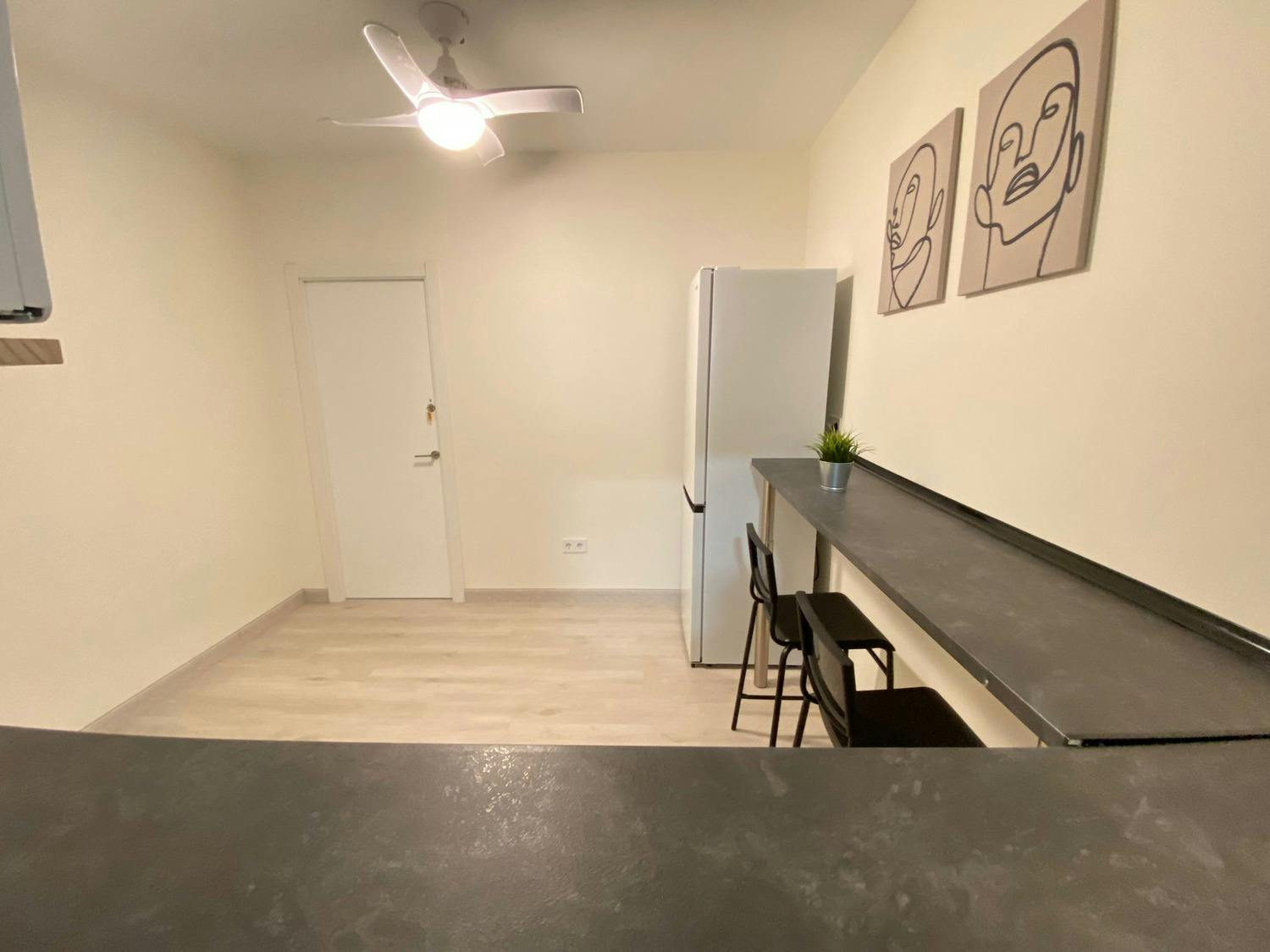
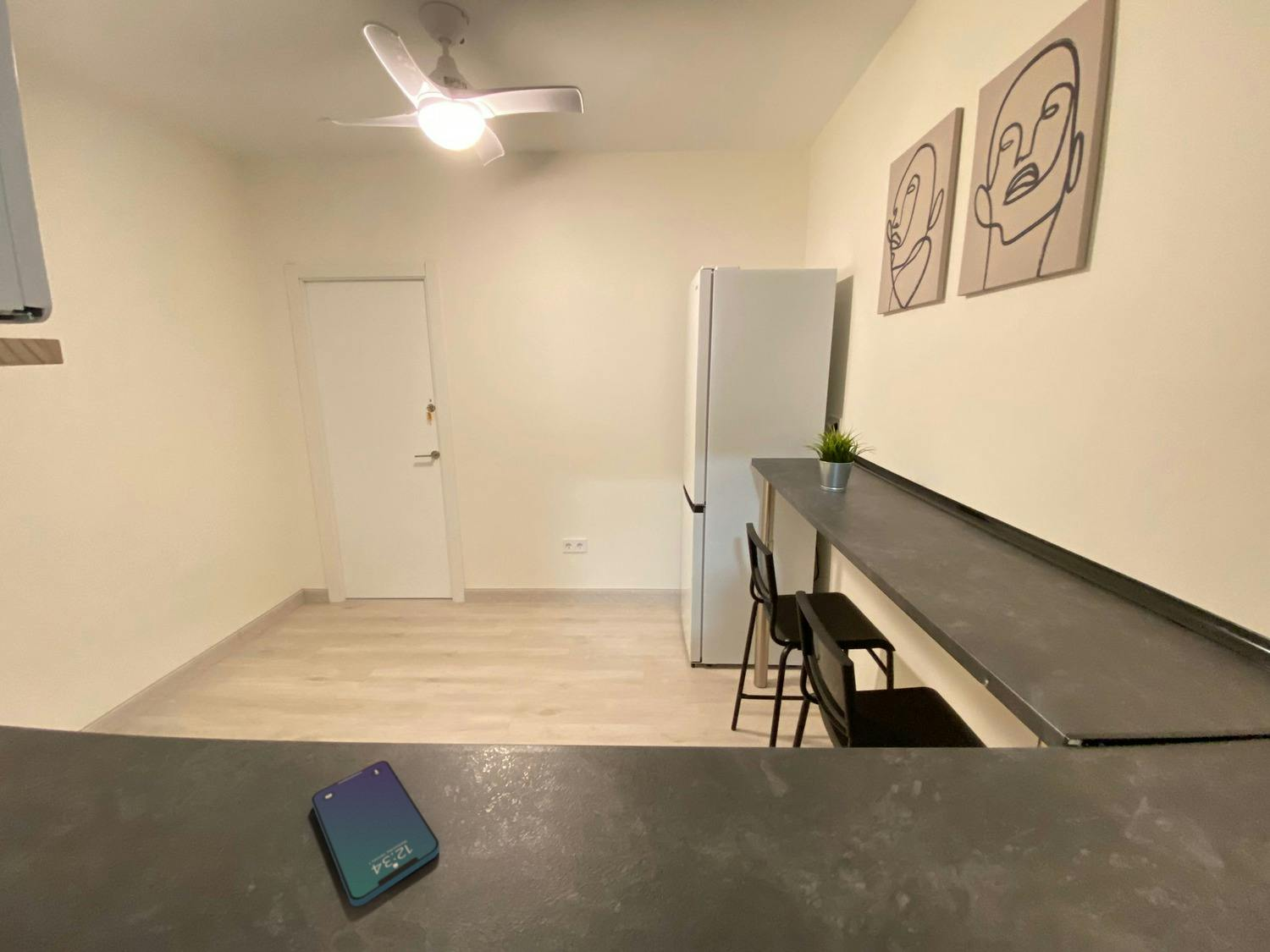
+ smartphone (372, 822)
